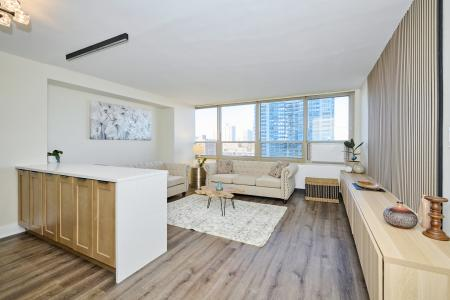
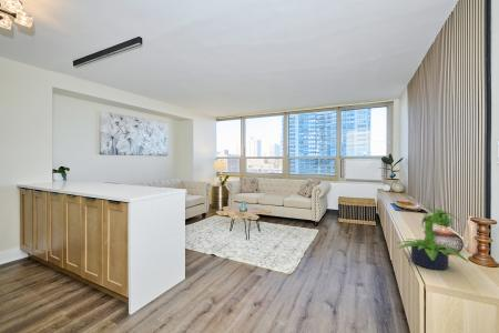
+ potted plant (428, 235)
